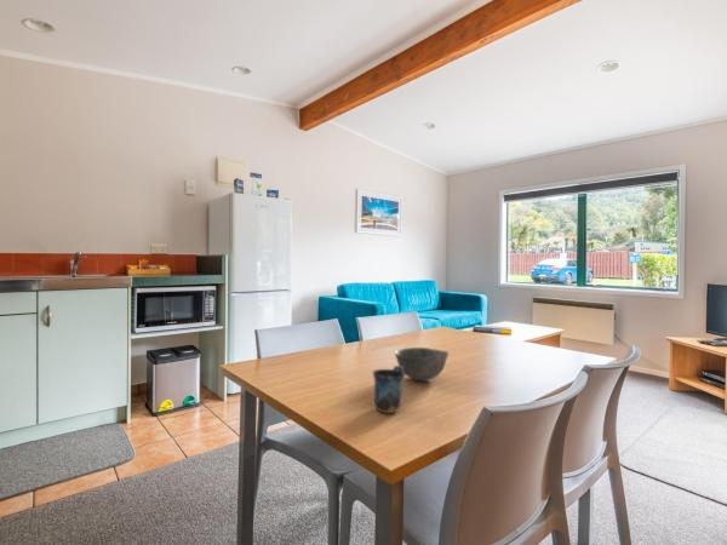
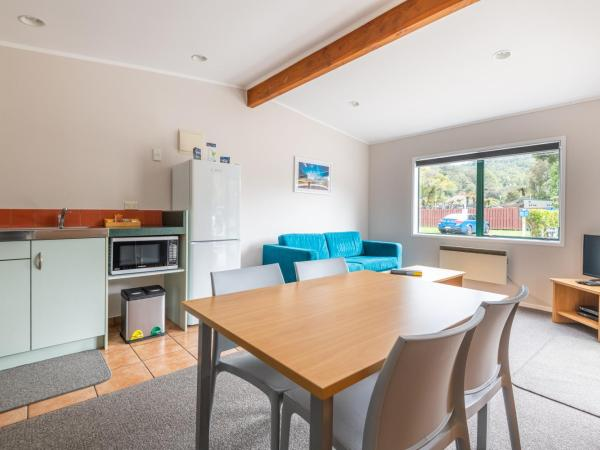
- bowl (420, 365)
- mug (393, 389)
